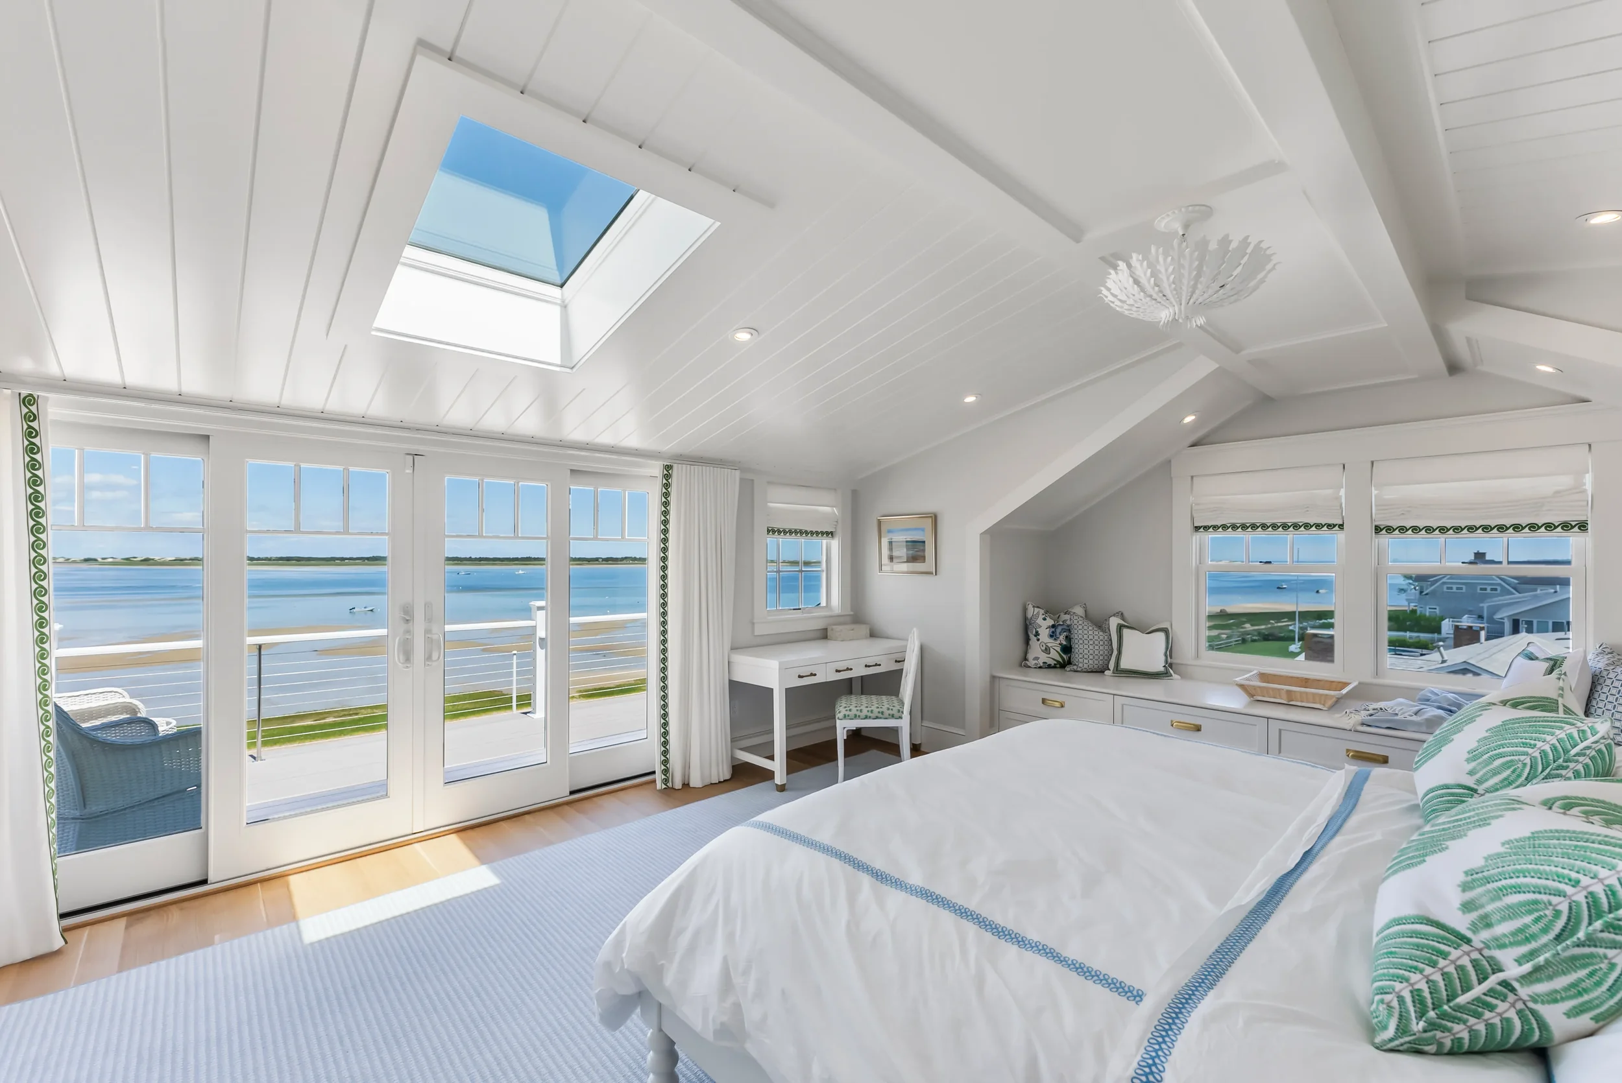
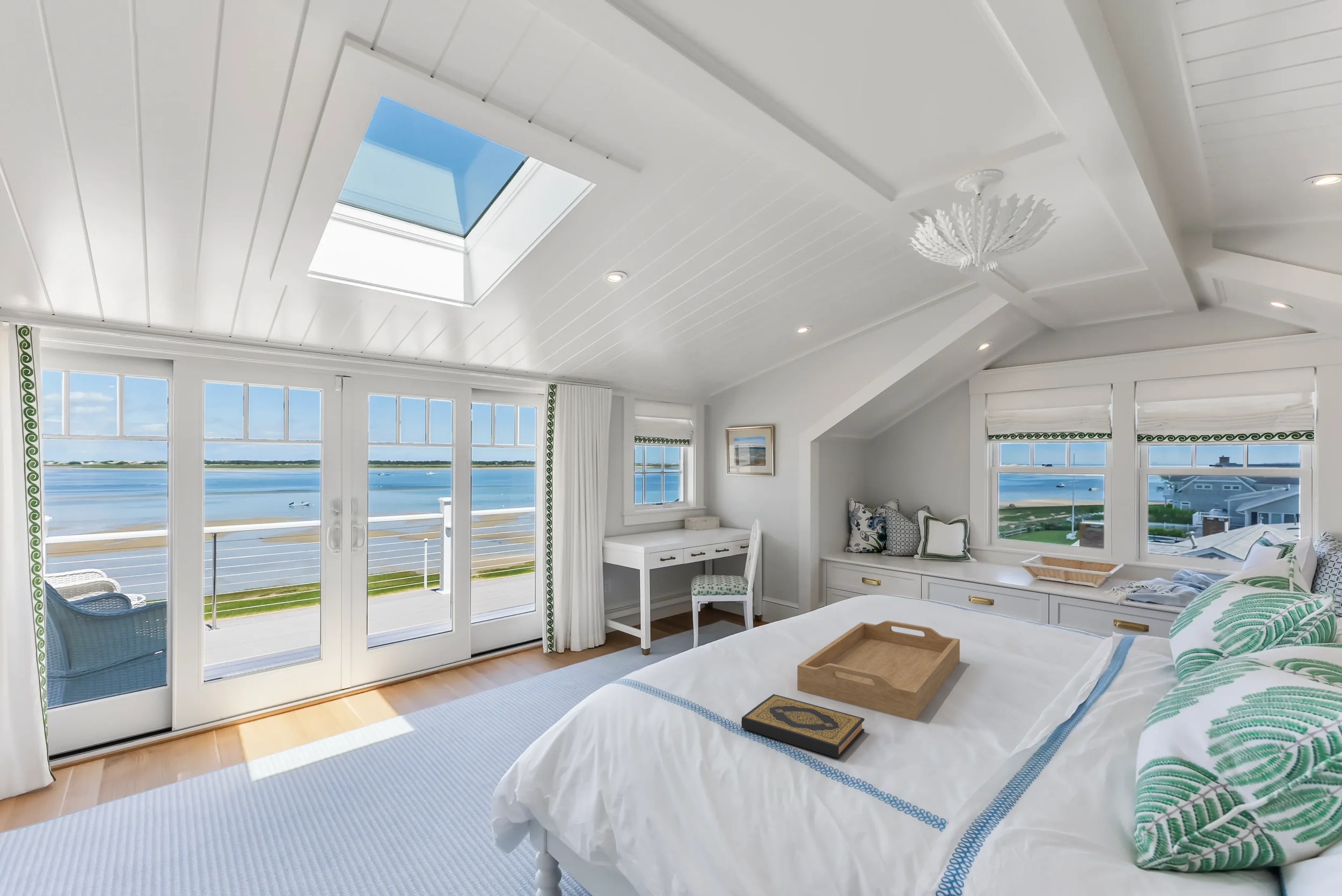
+ hardback book (803, 724)
+ serving tray (884, 659)
